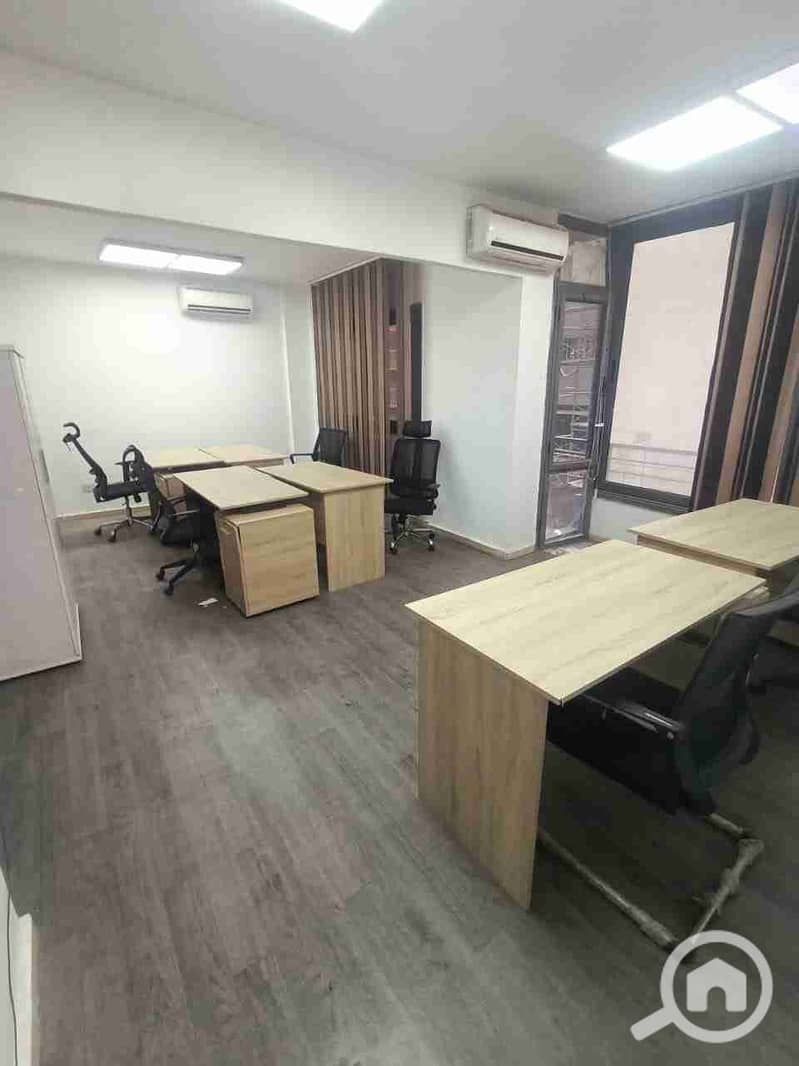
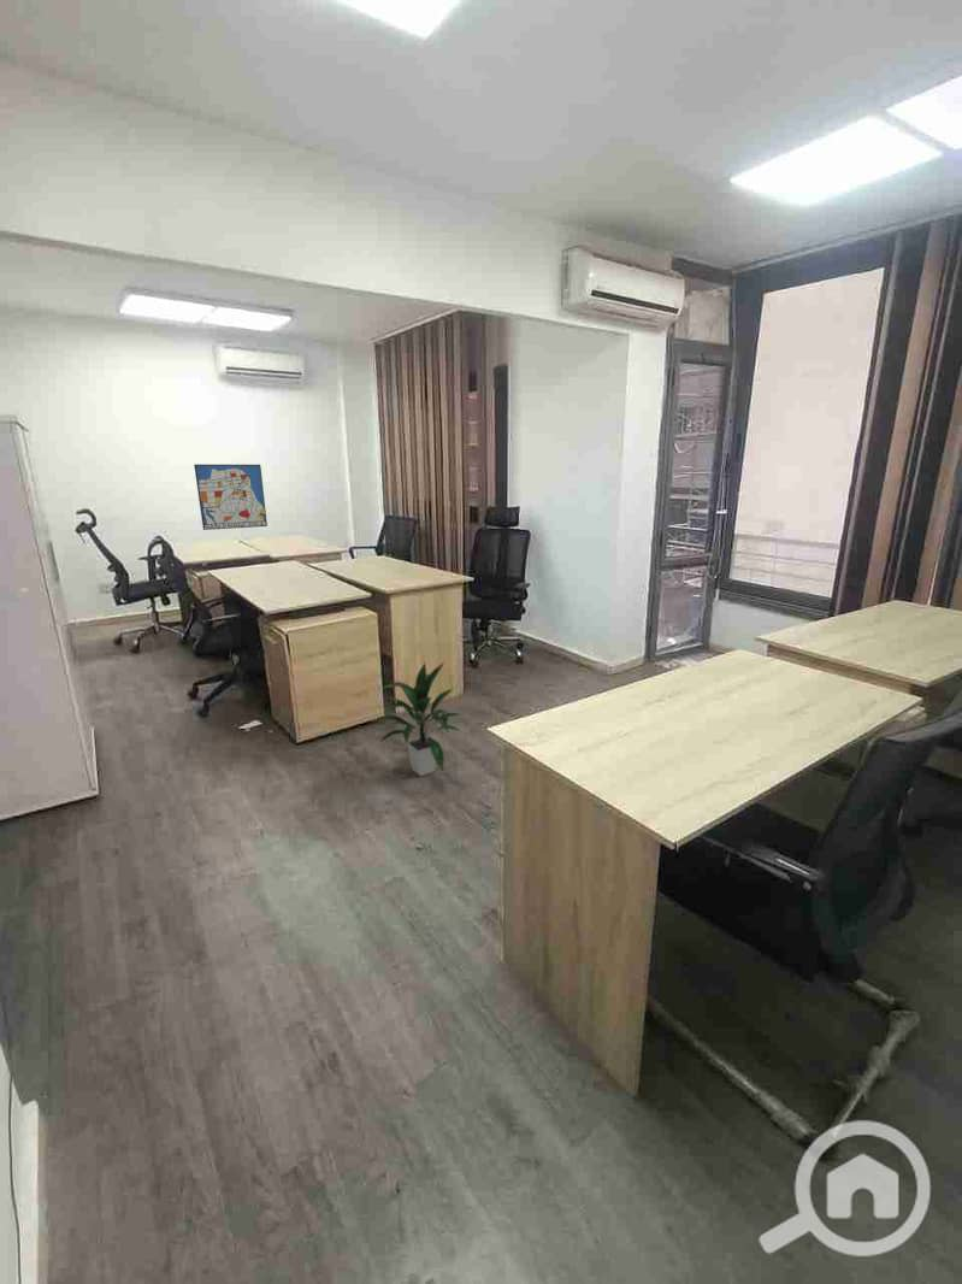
+ indoor plant (420, 720)
+ wall art (232, 496)
